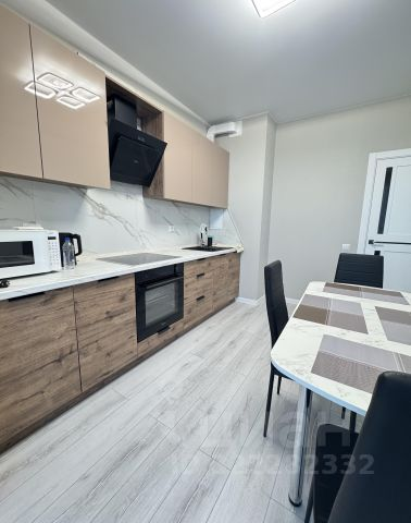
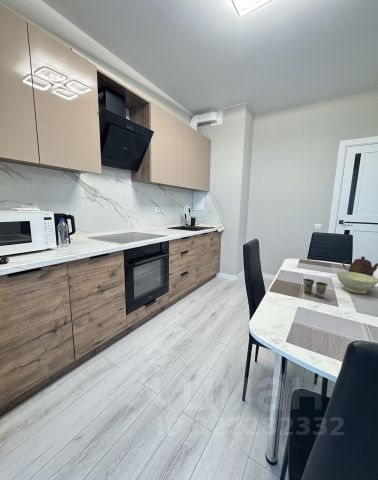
+ bowl (355, 283)
+ cup (316, 288)
+ teapot (360, 266)
